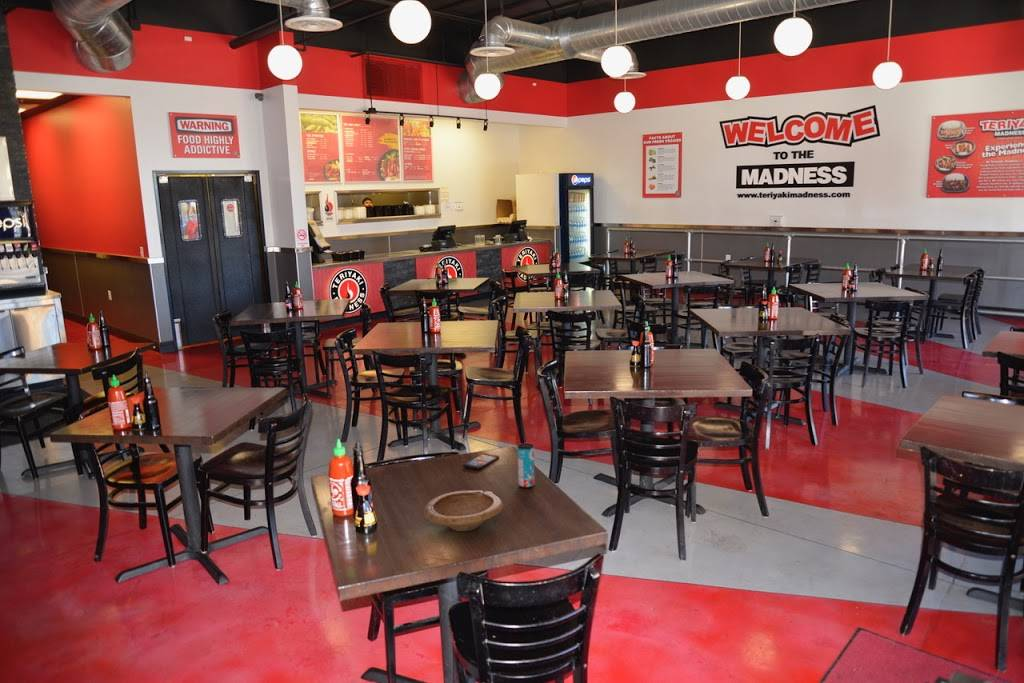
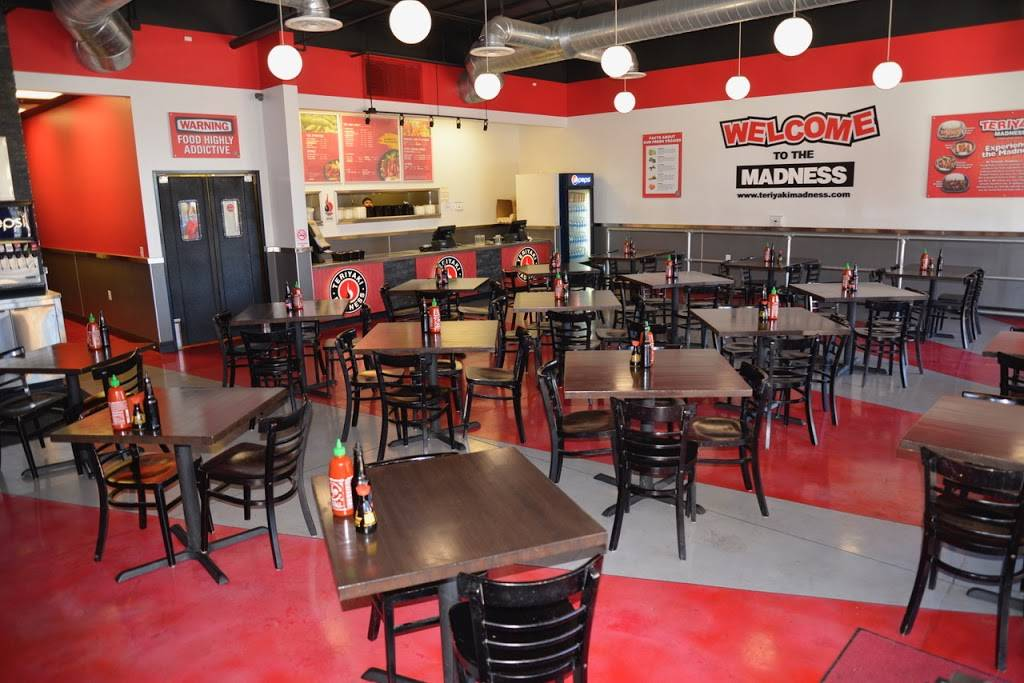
- bowl (464, 513)
- smartphone (481, 461)
- beverage can (526, 465)
